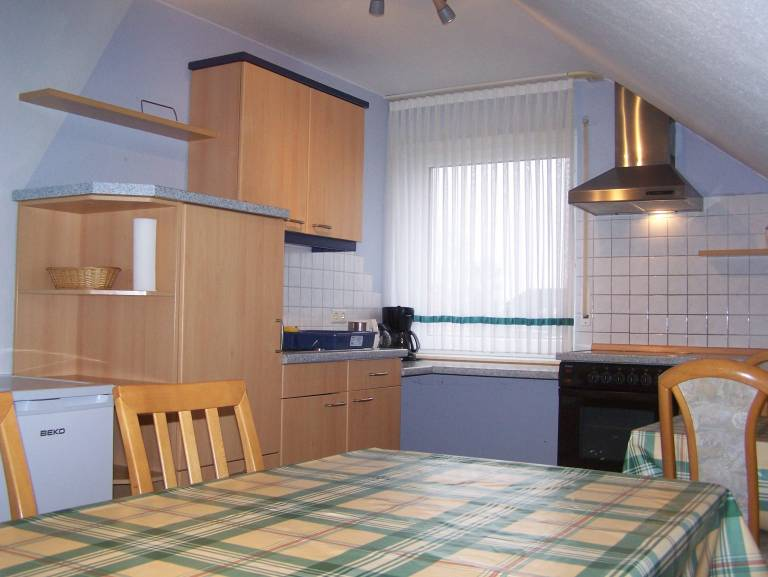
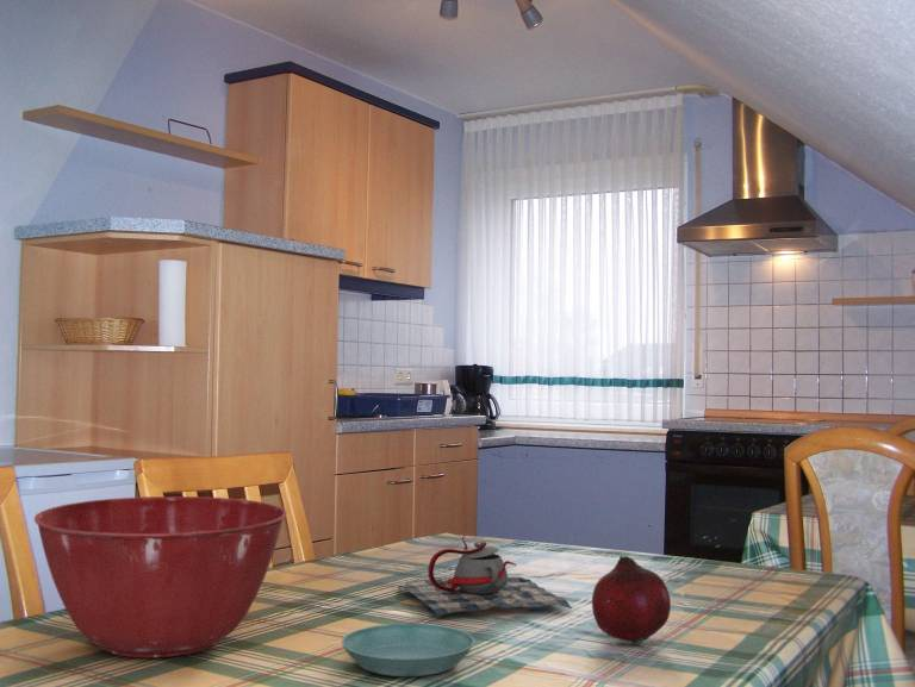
+ mixing bowl (163, 575)
+ fruit (629, 599)
+ saucer (407, 650)
+ teapot (480, 569)
